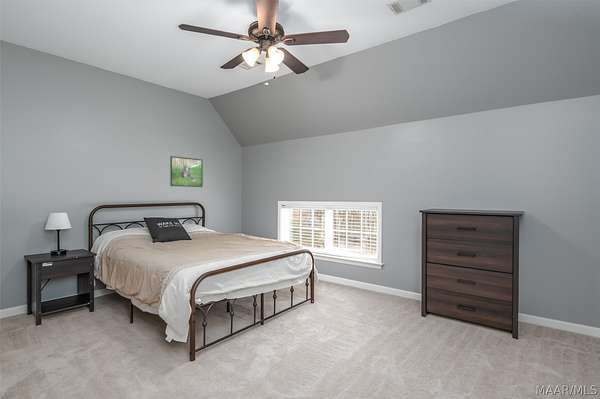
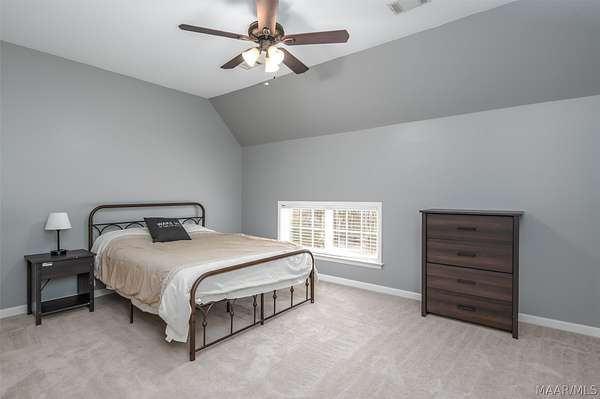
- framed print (187, 172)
